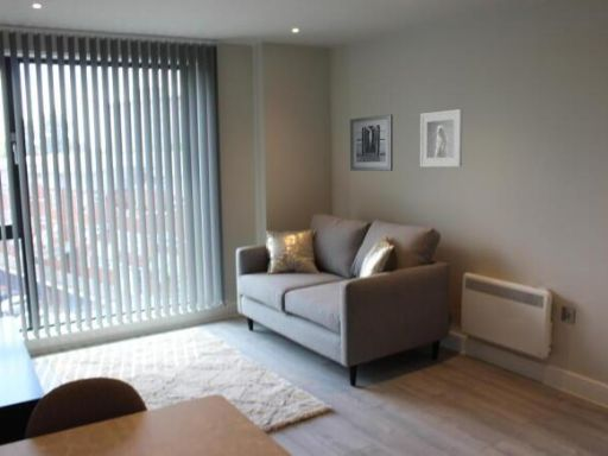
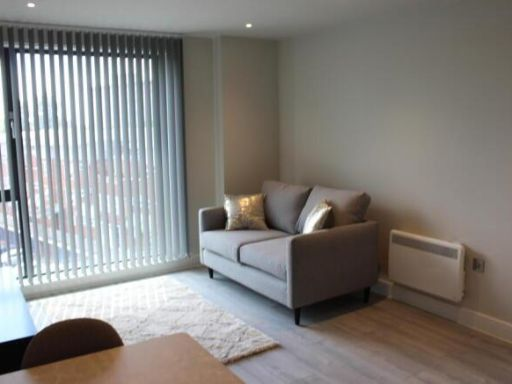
- wall art (369, 144)
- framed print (439, 139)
